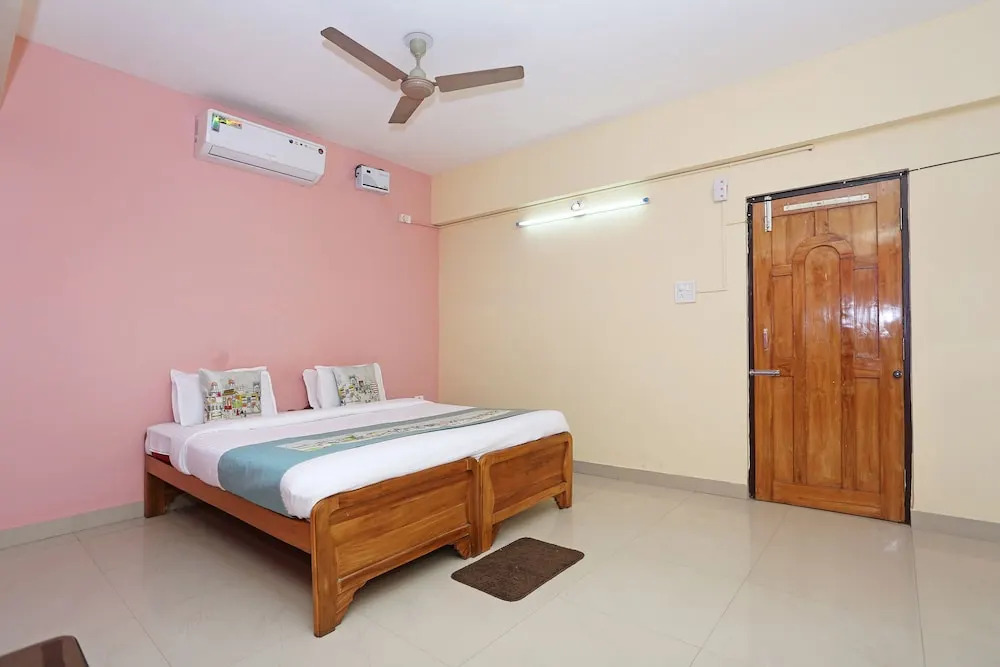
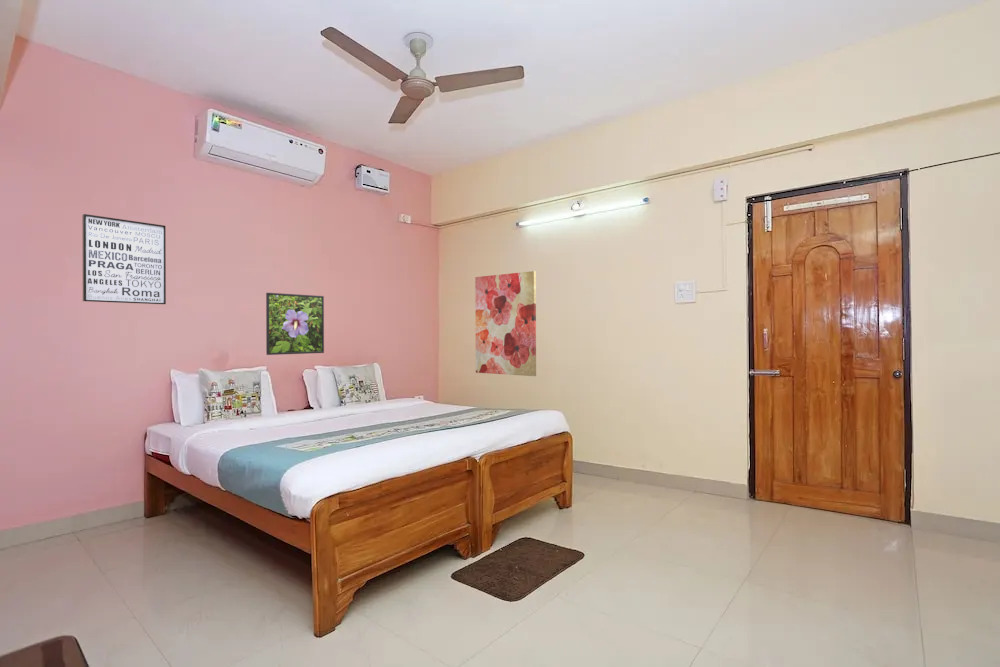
+ wall art (126, 261)
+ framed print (296, 324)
+ wall art (504, 324)
